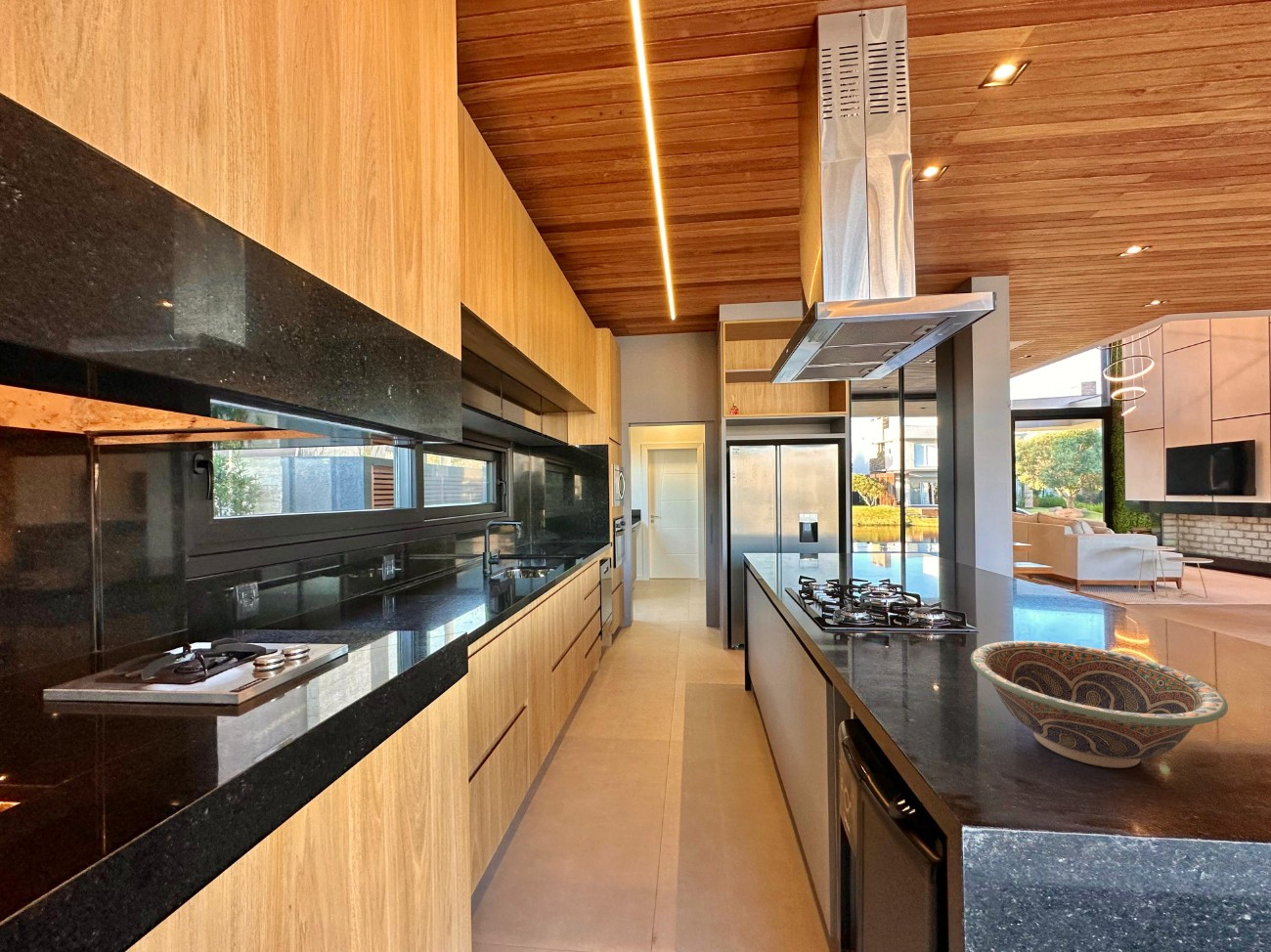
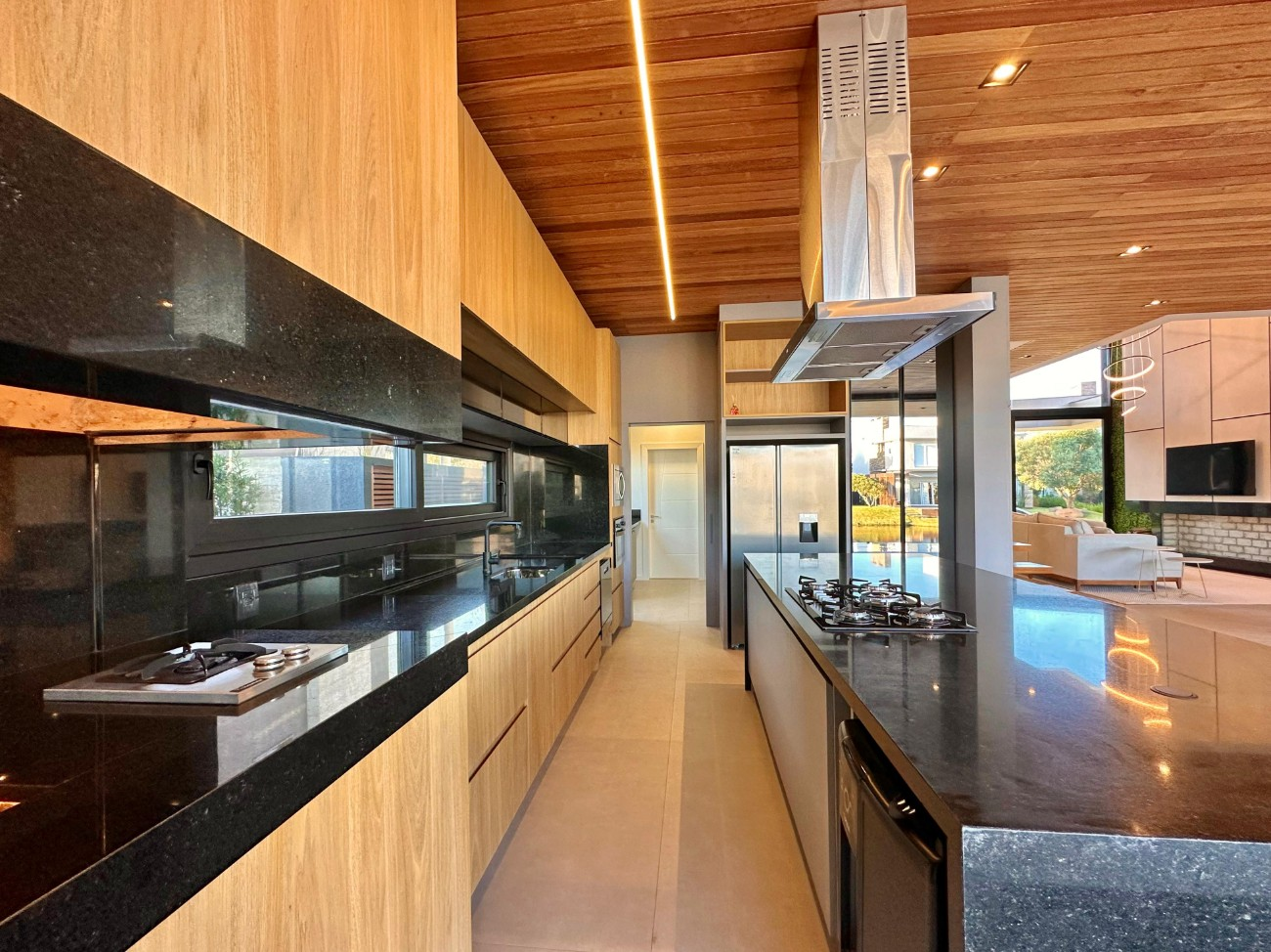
- decorative bowl (1084, 708)
